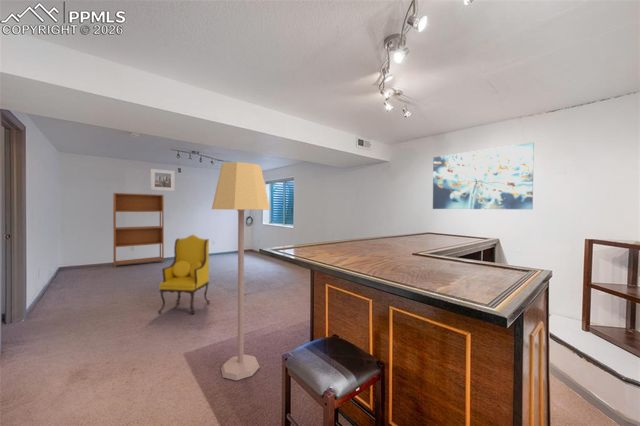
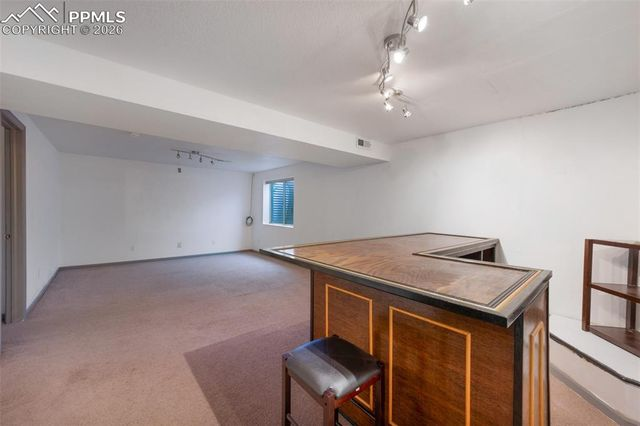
- bookshelf (139, 228)
- wall art (476, 180)
- lamp (240, 267)
- armchair (185, 272)
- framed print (162, 180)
